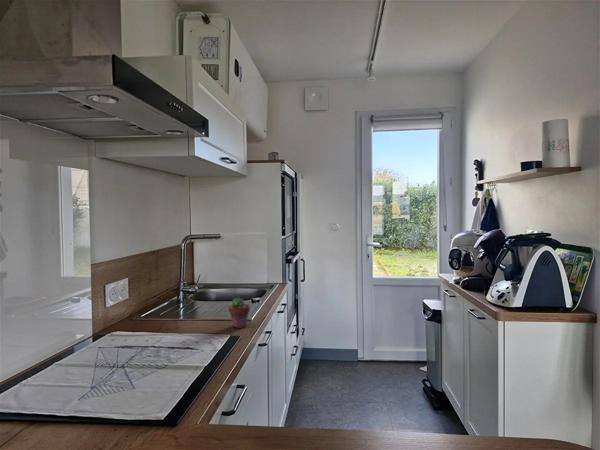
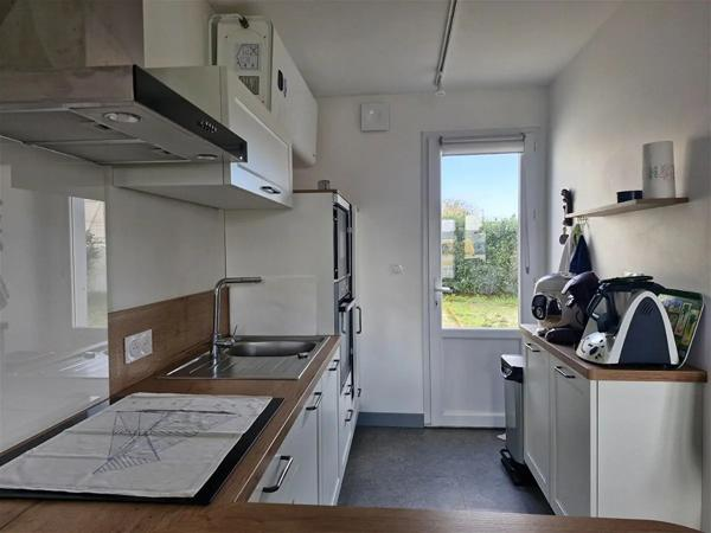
- potted succulent (239, 311)
